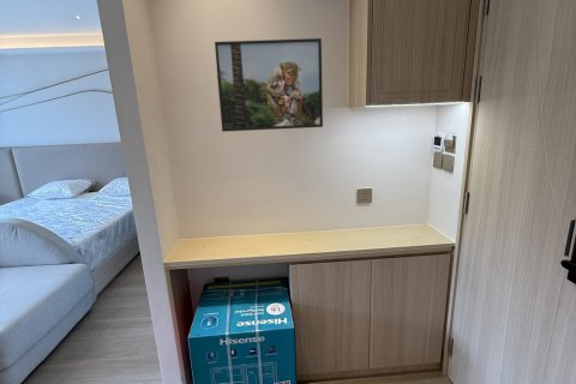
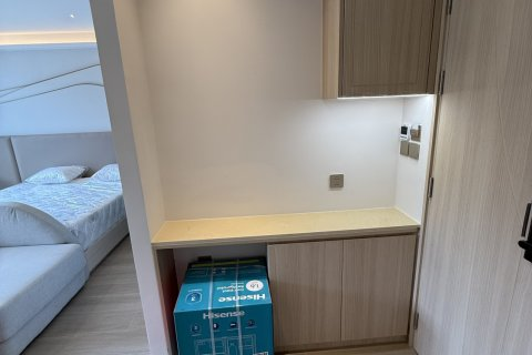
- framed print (270, 85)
